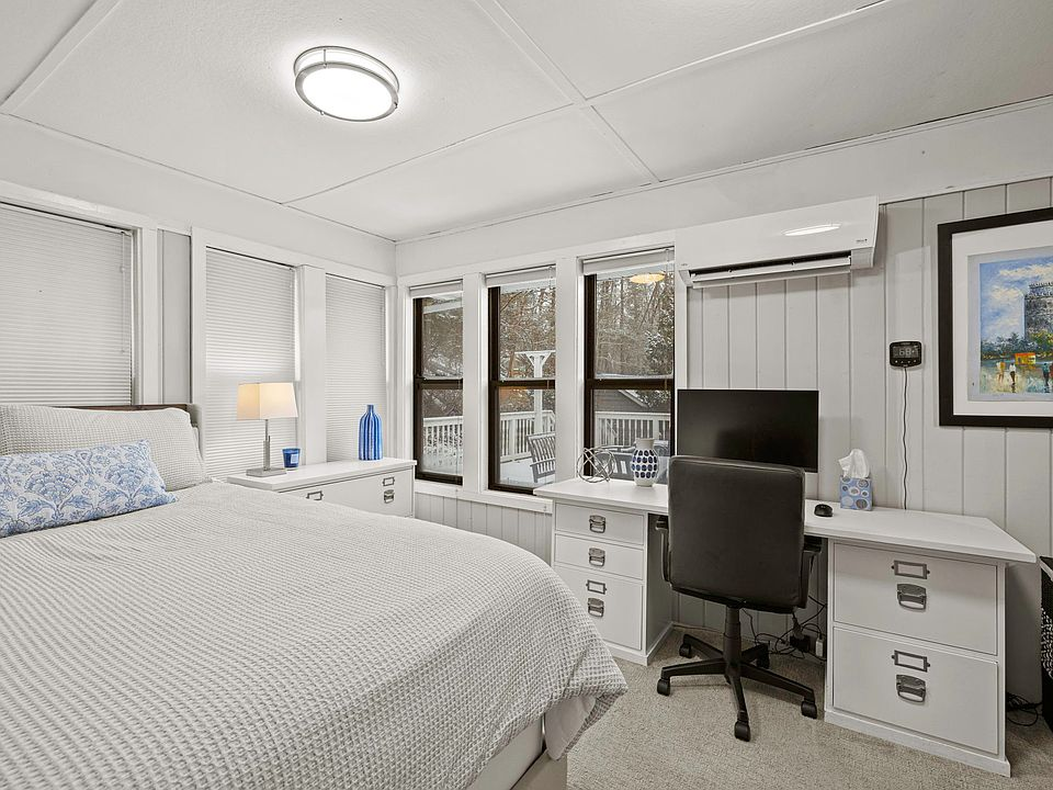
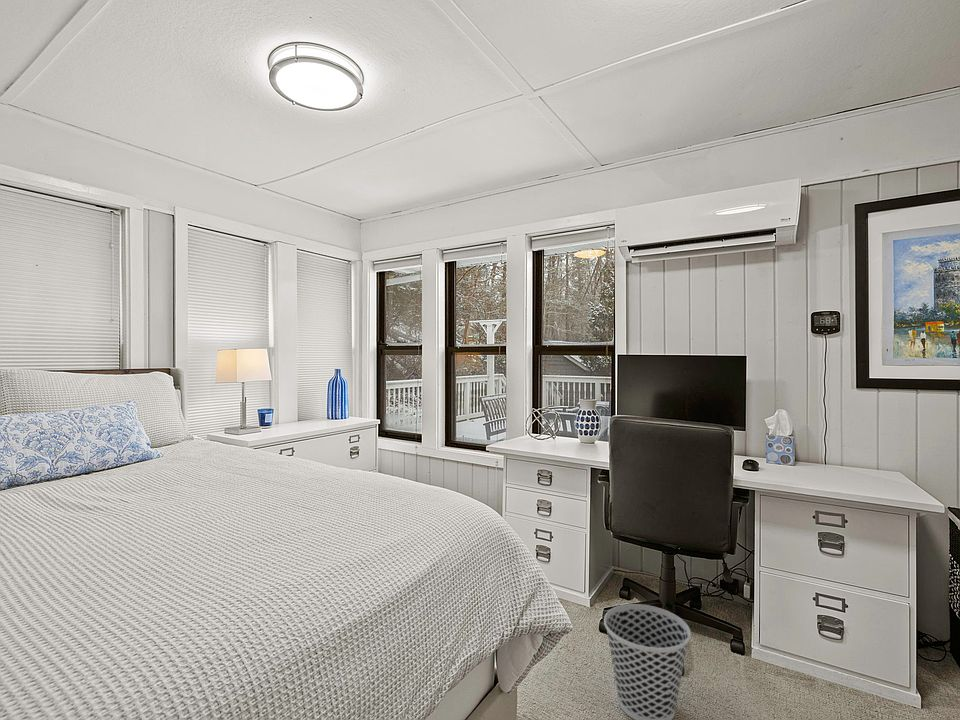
+ wastebasket (646, 664)
